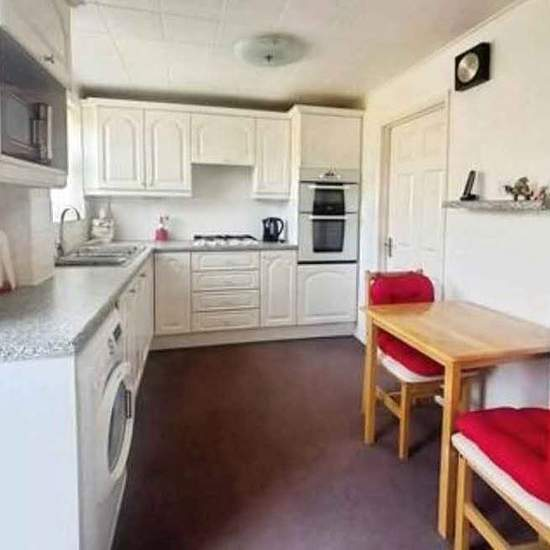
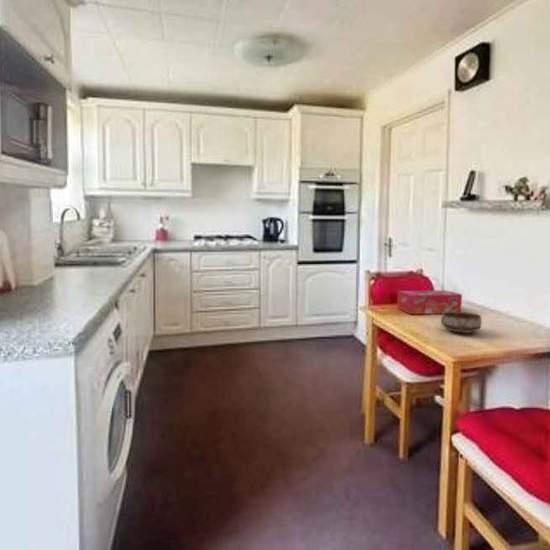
+ tissue box (428, 301)
+ bowl (461, 323)
